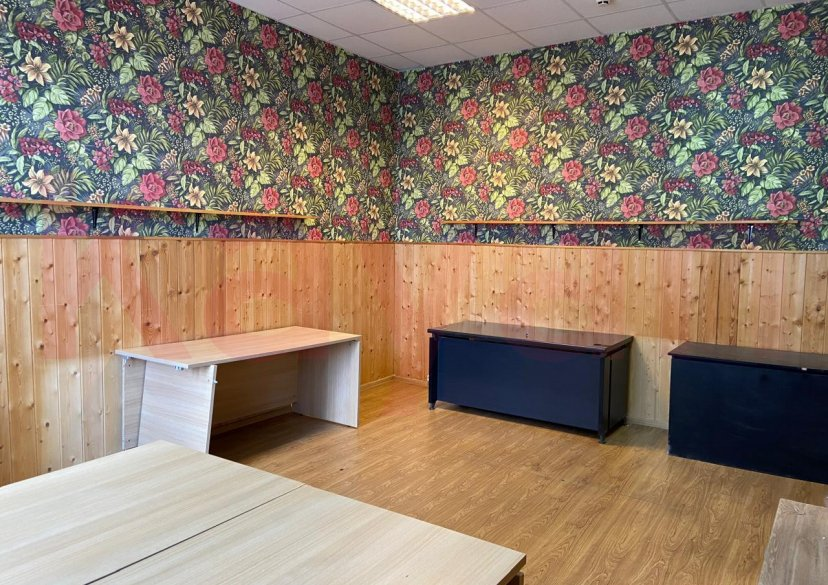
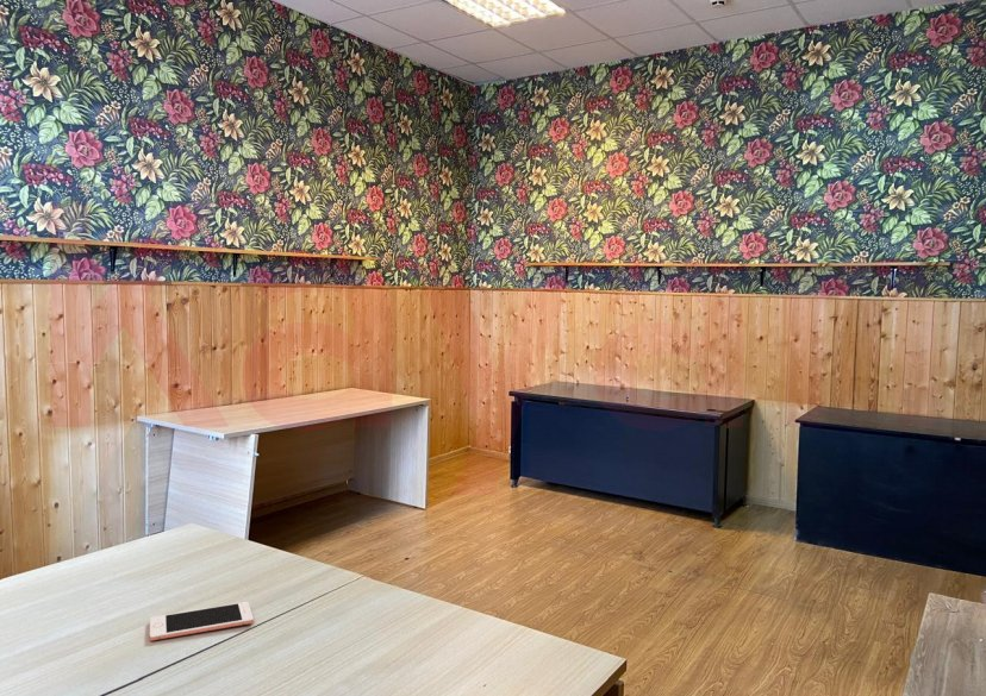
+ cell phone (201, 620)
